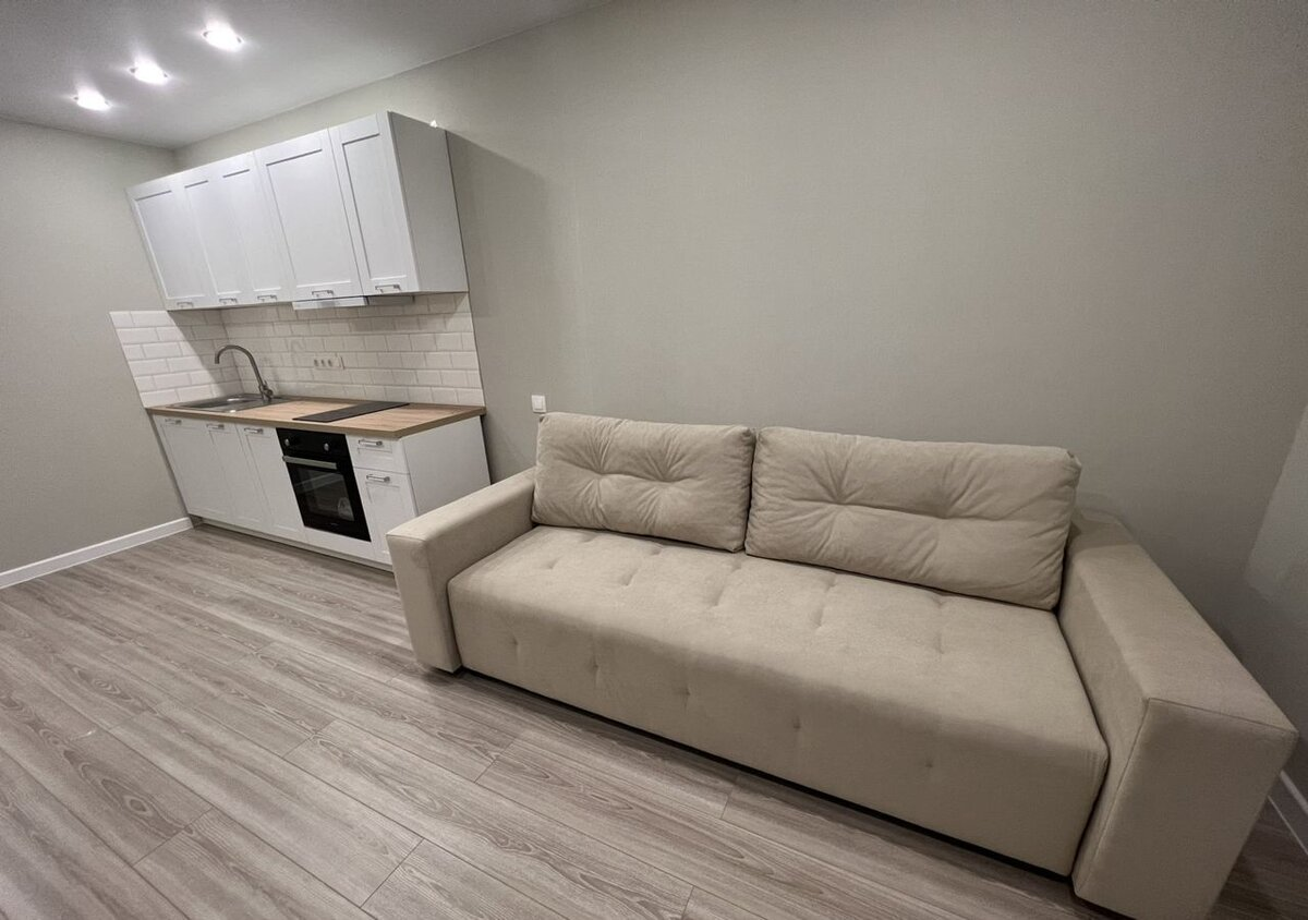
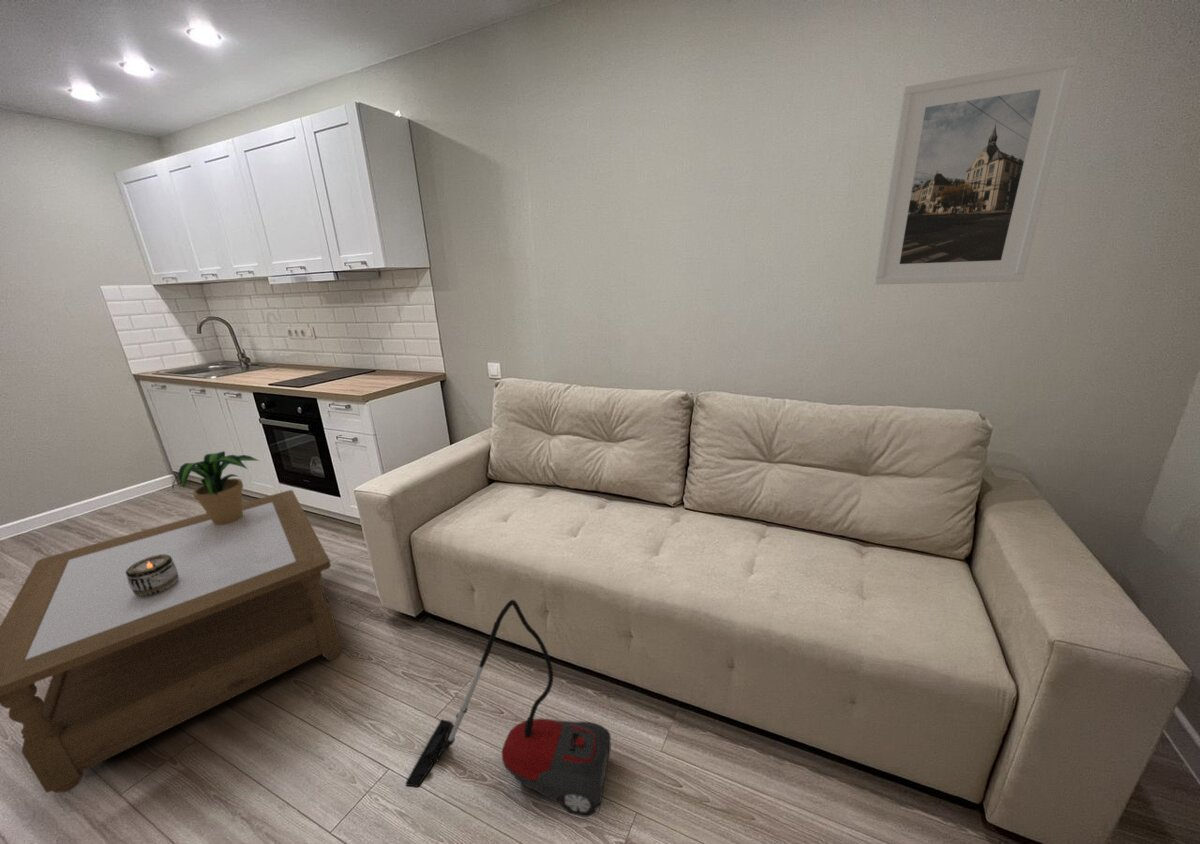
+ vacuum cleaner (534, 702)
+ coffee table (199, 609)
+ potted plant (217, 487)
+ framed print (963, 184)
+ candle holder (152, 574)
